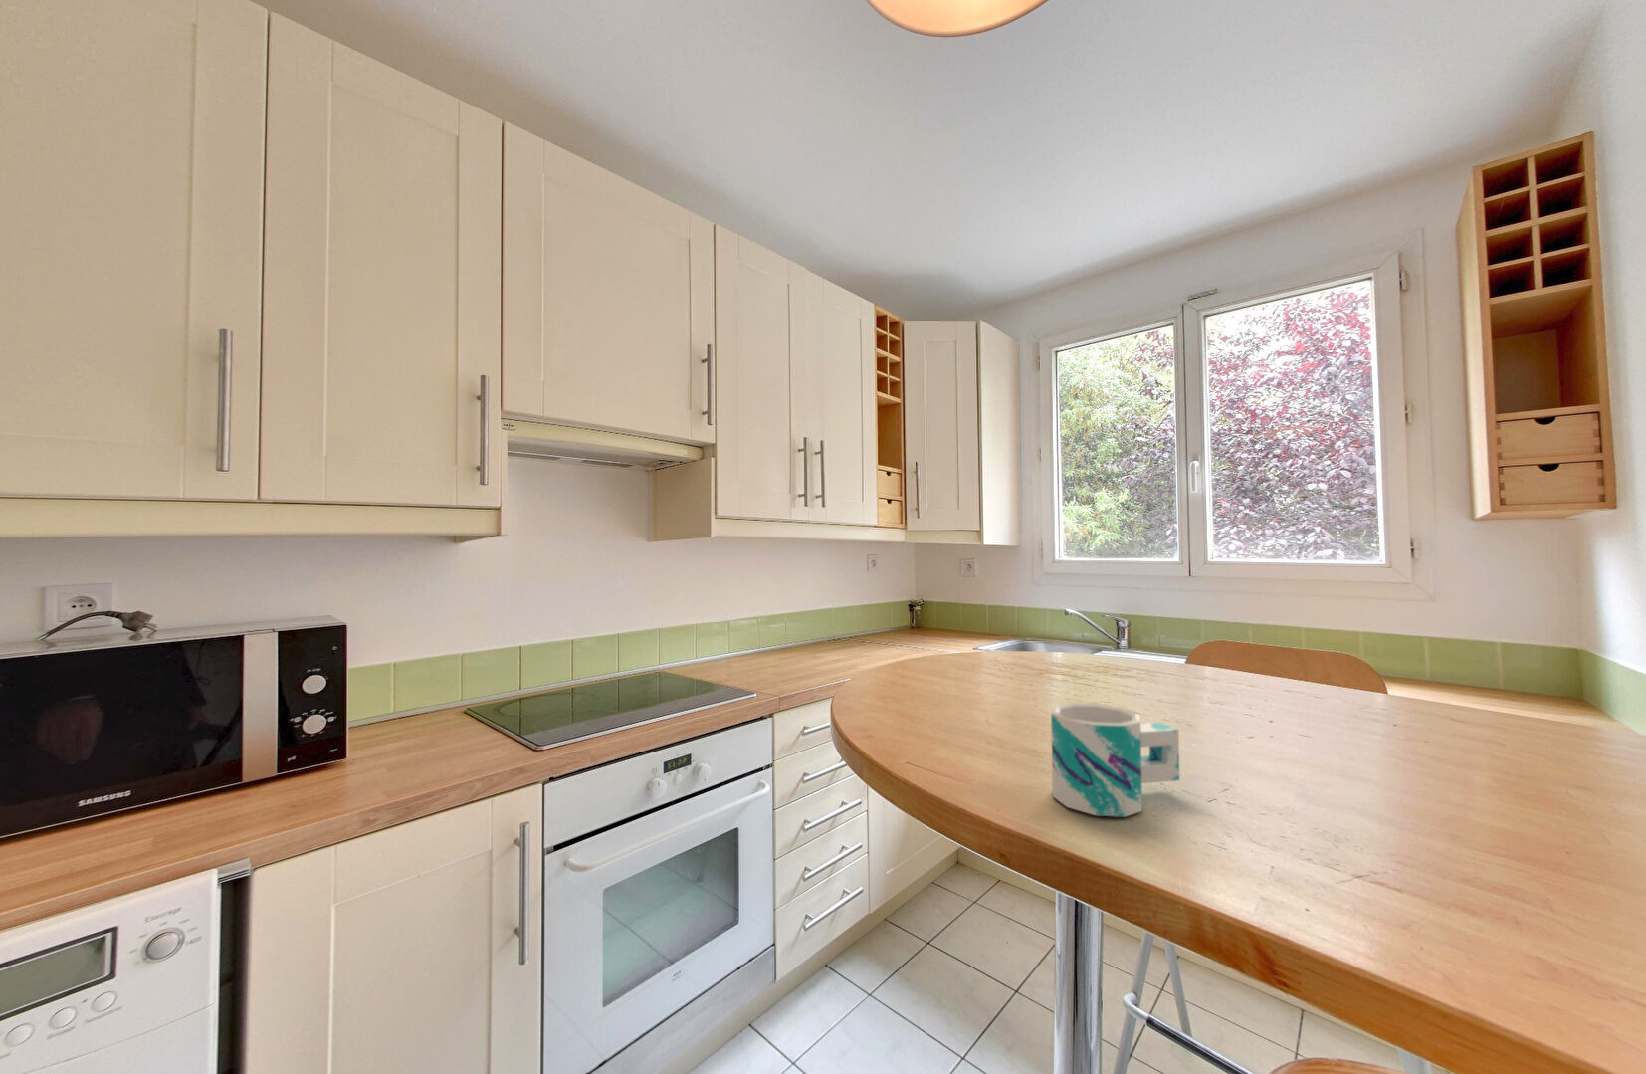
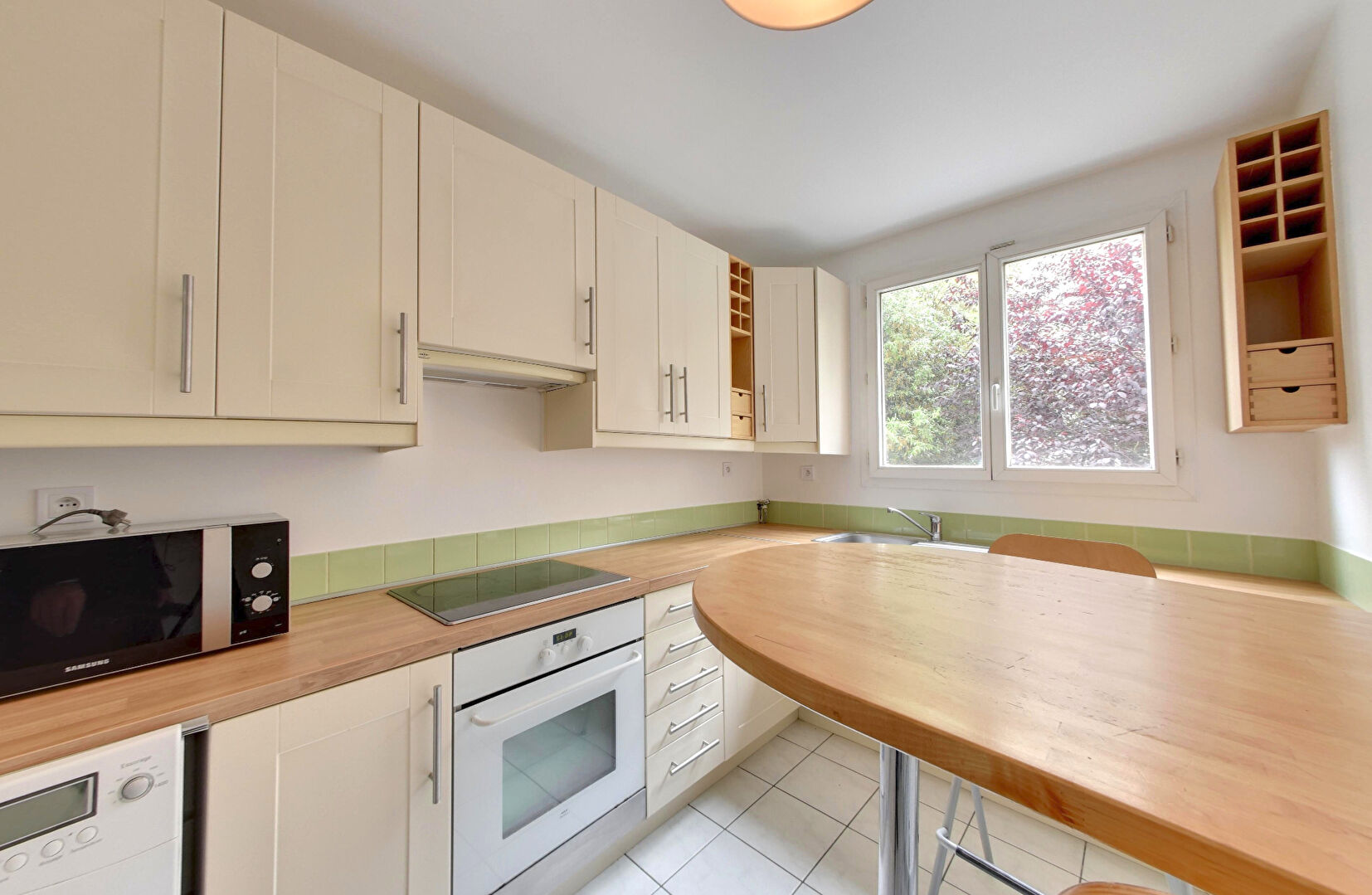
- mug (1115, 754)
